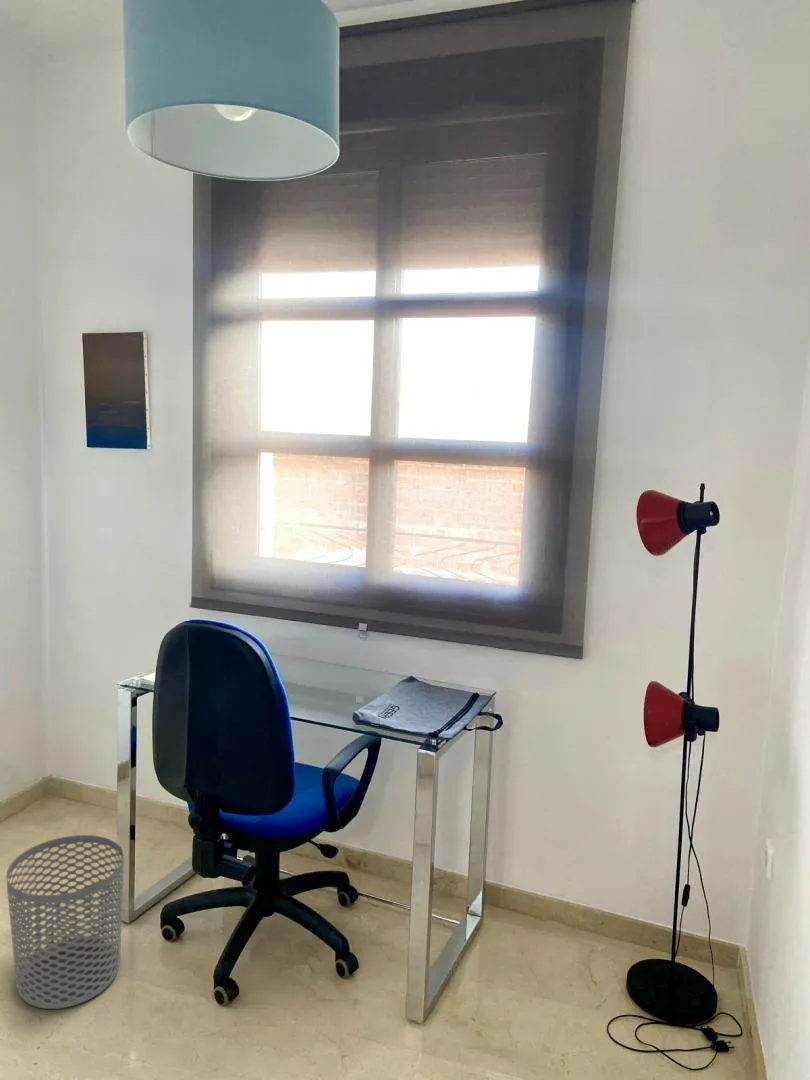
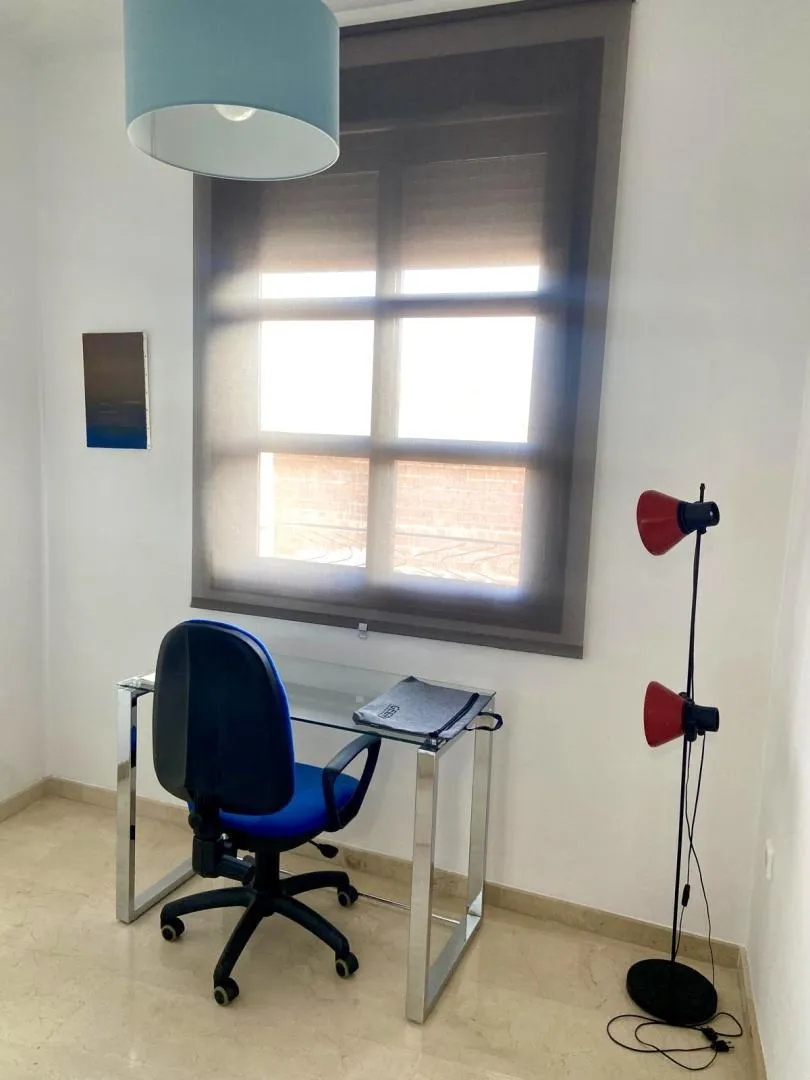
- waste bin (68, 920)
